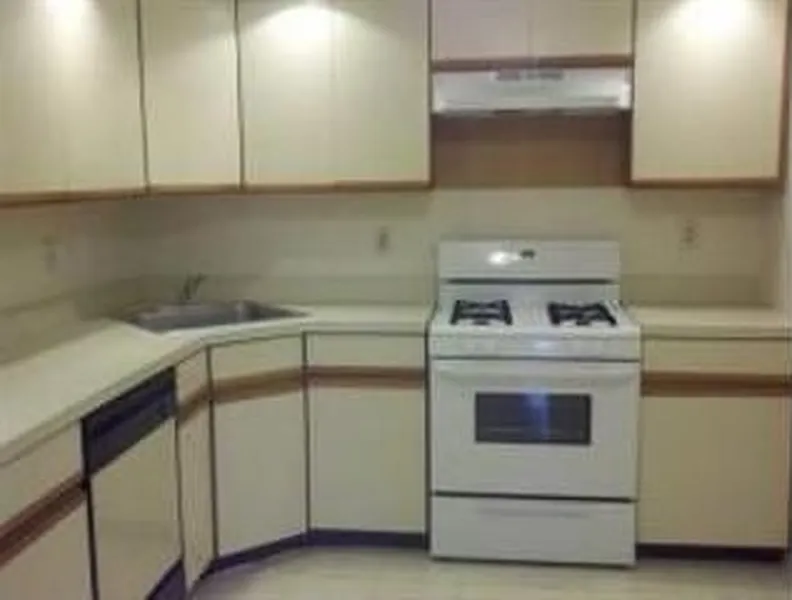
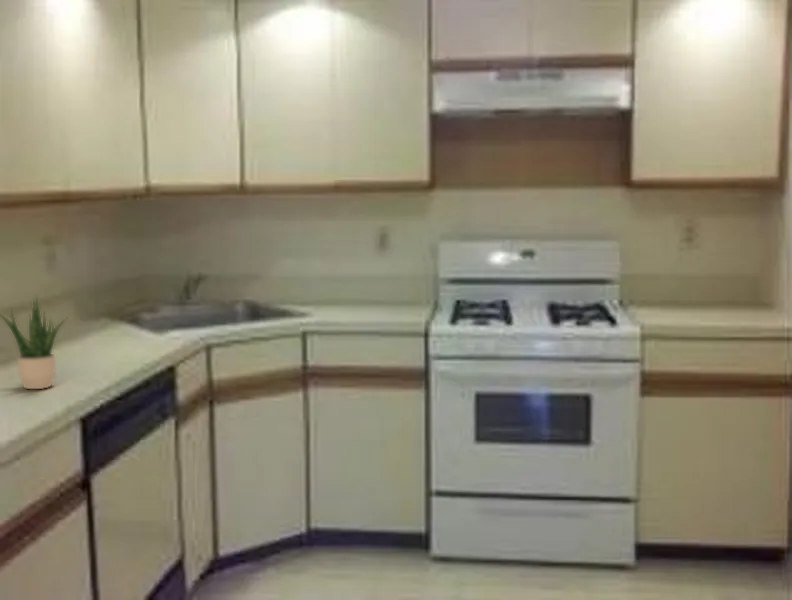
+ potted plant (34, 339)
